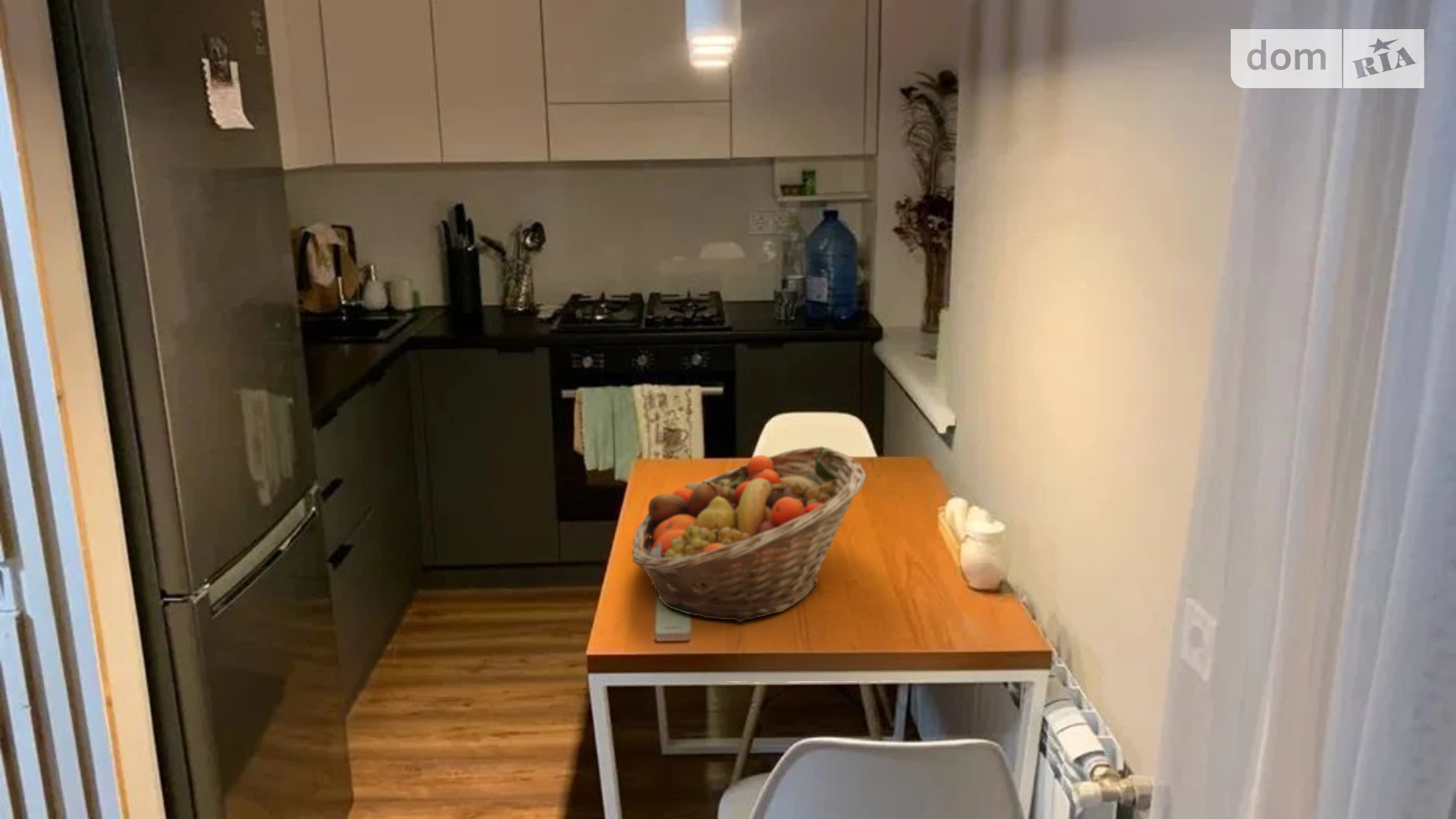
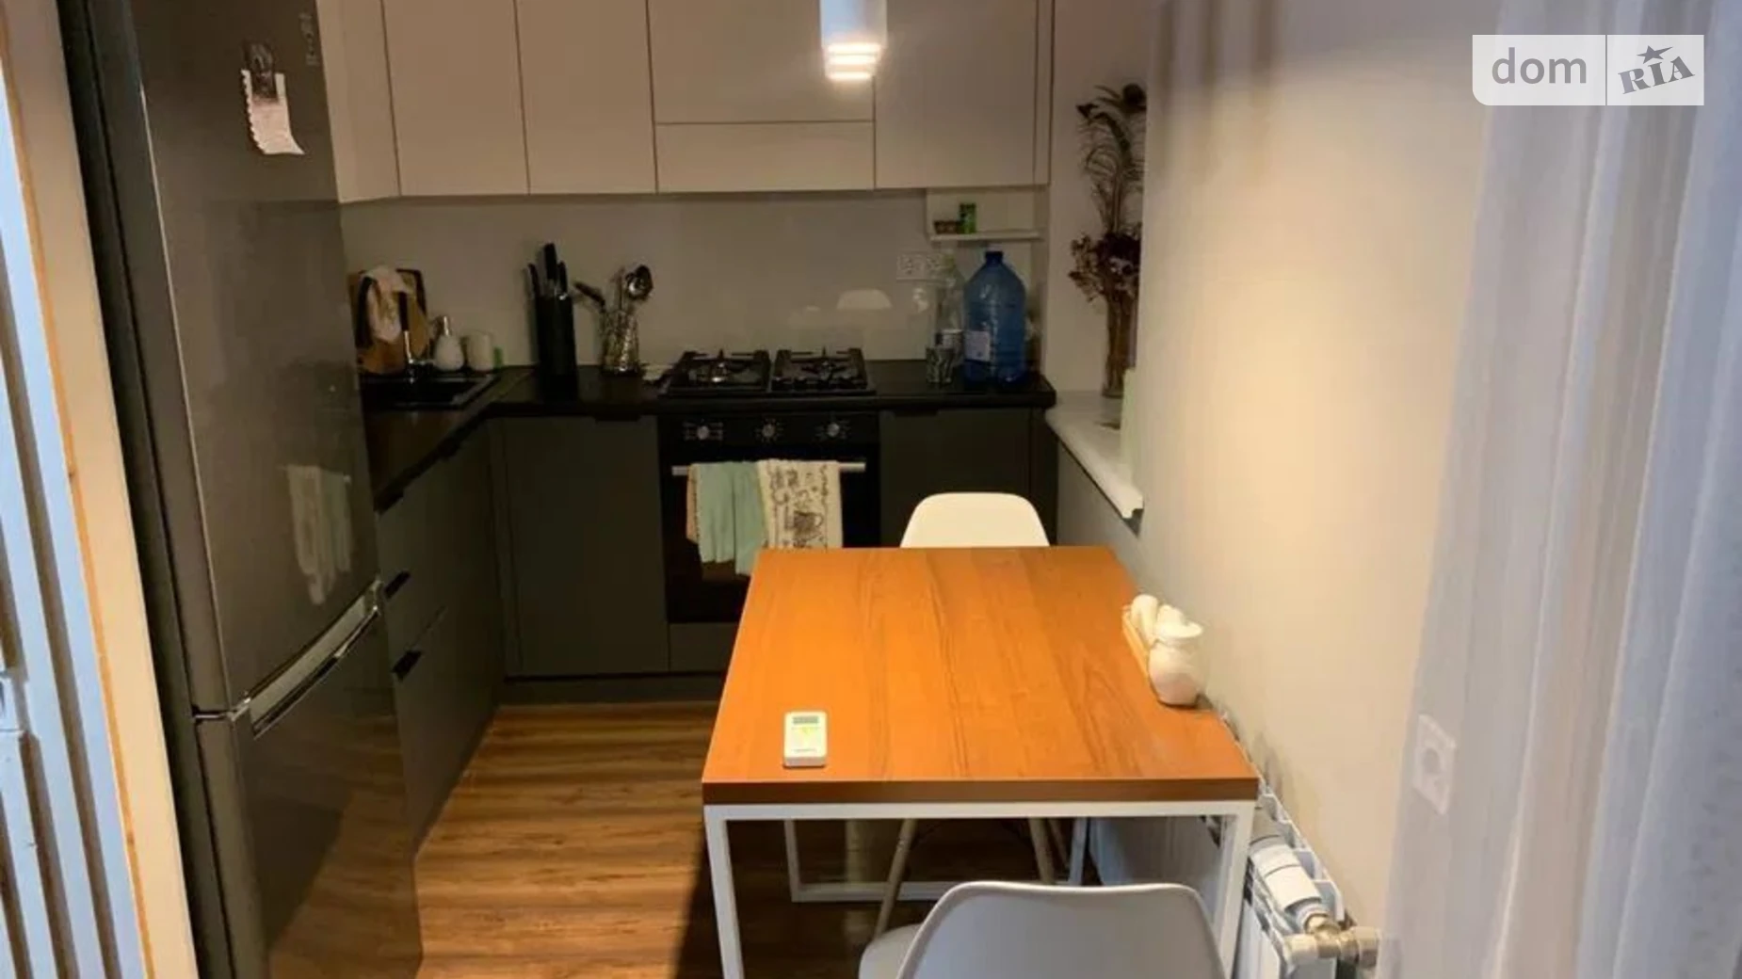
- fruit basket (747, 524)
